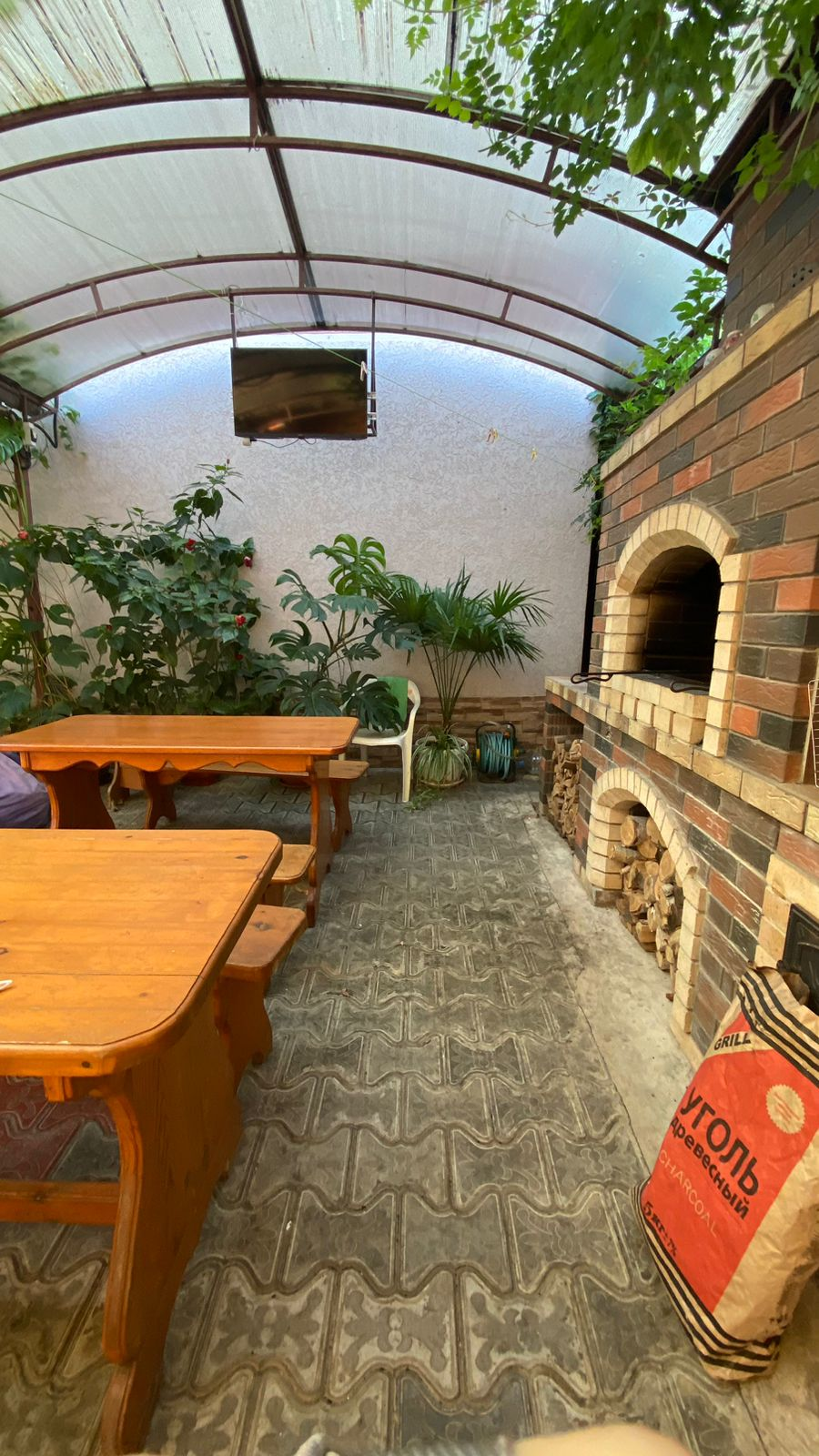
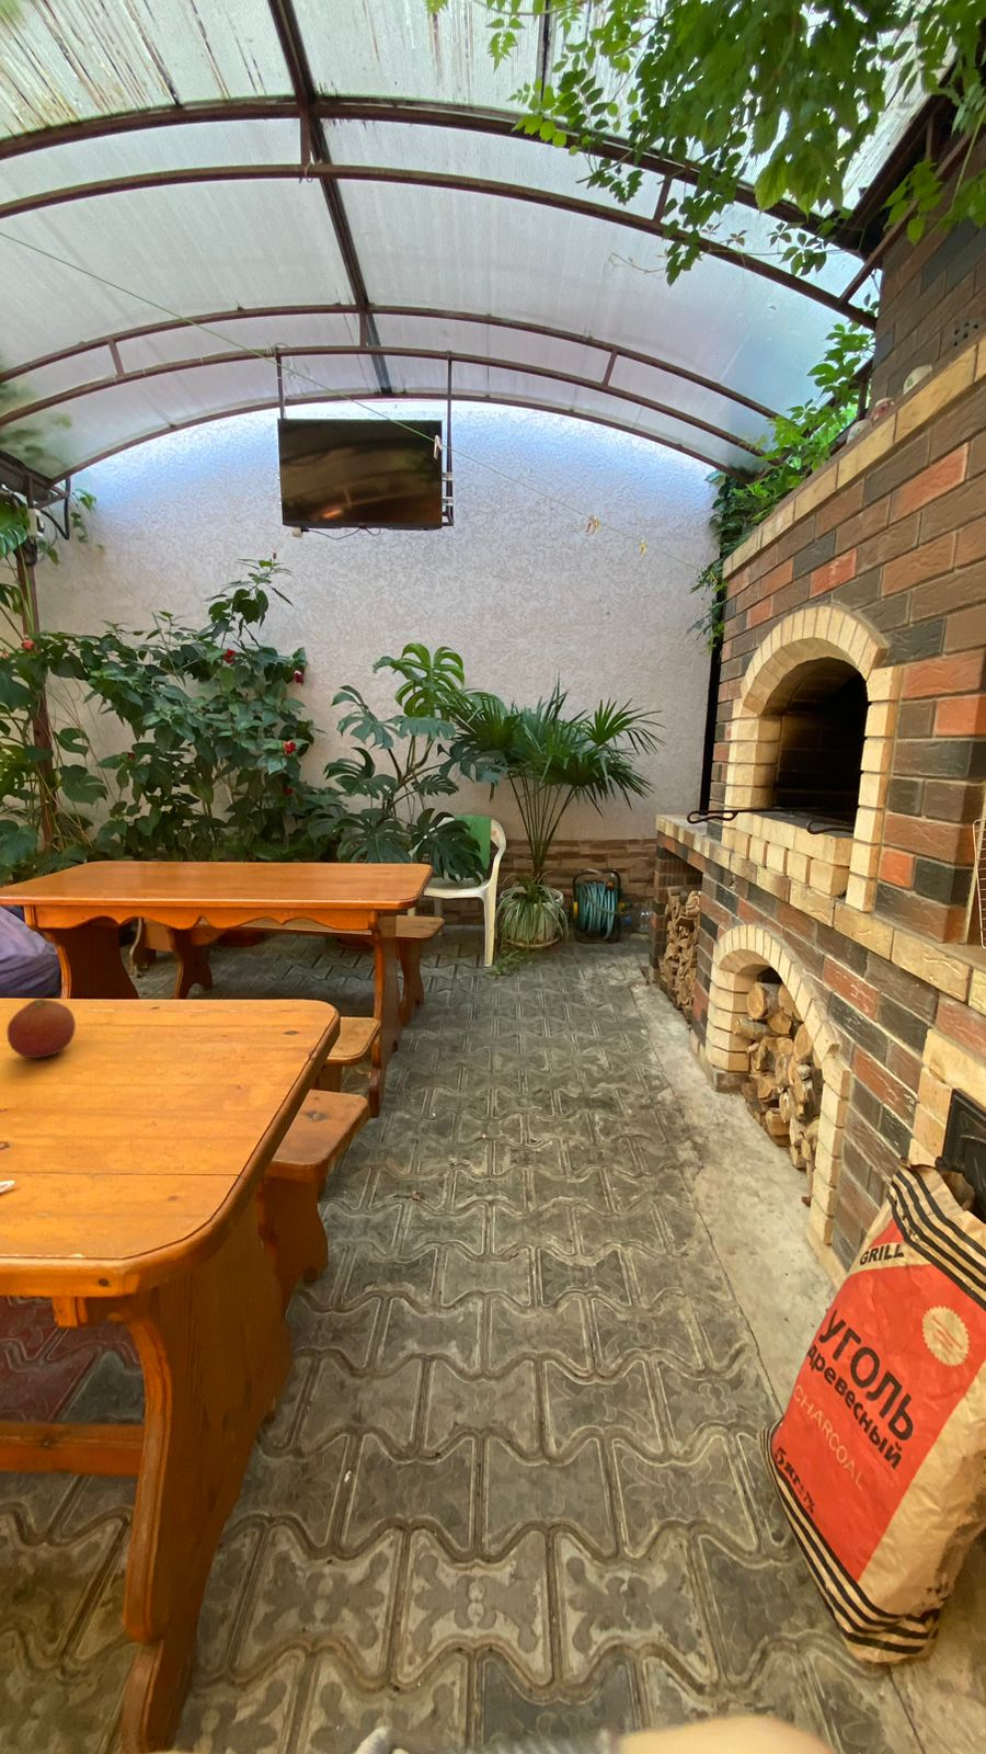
+ fruit (42, 1028)
